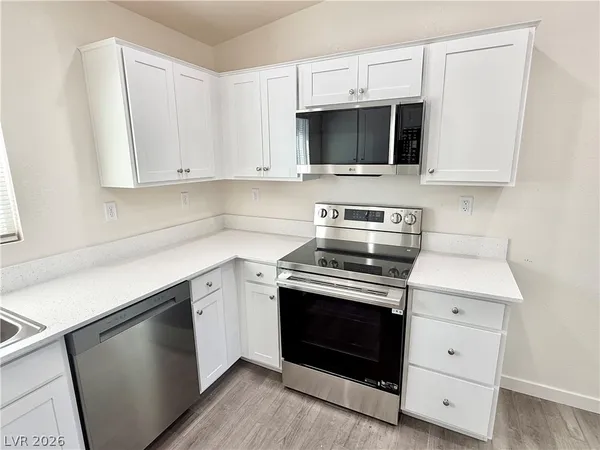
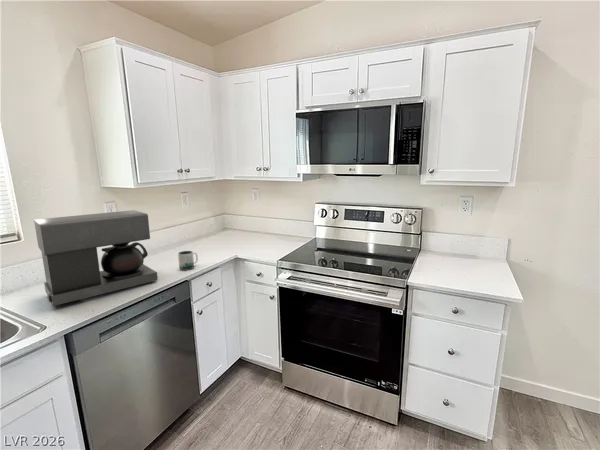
+ mug (188, 259)
+ coffee maker (97, 254)
